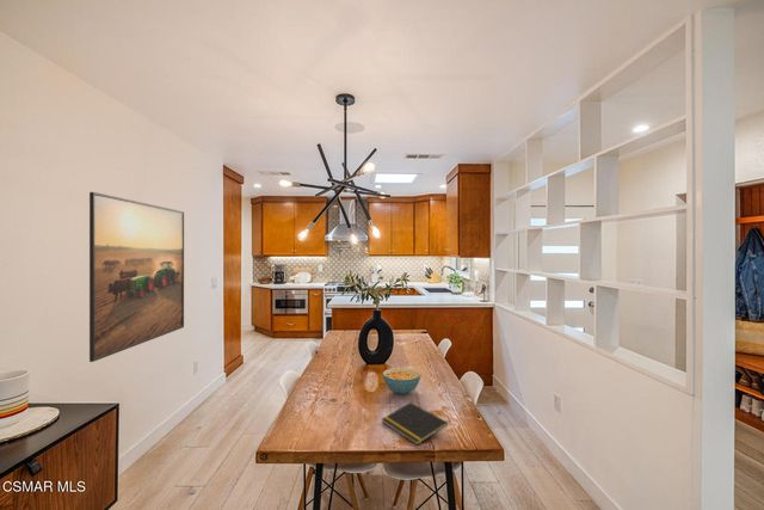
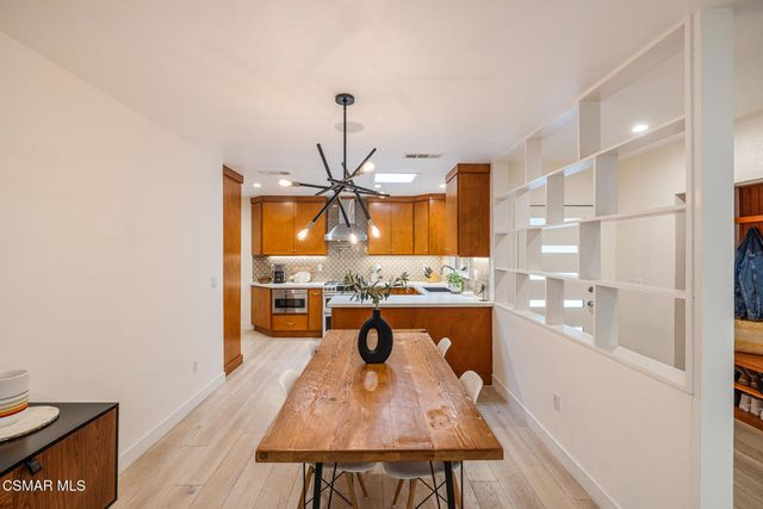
- cereal bowl (401, 382)
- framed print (146, 272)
- notepad (413, 422)
